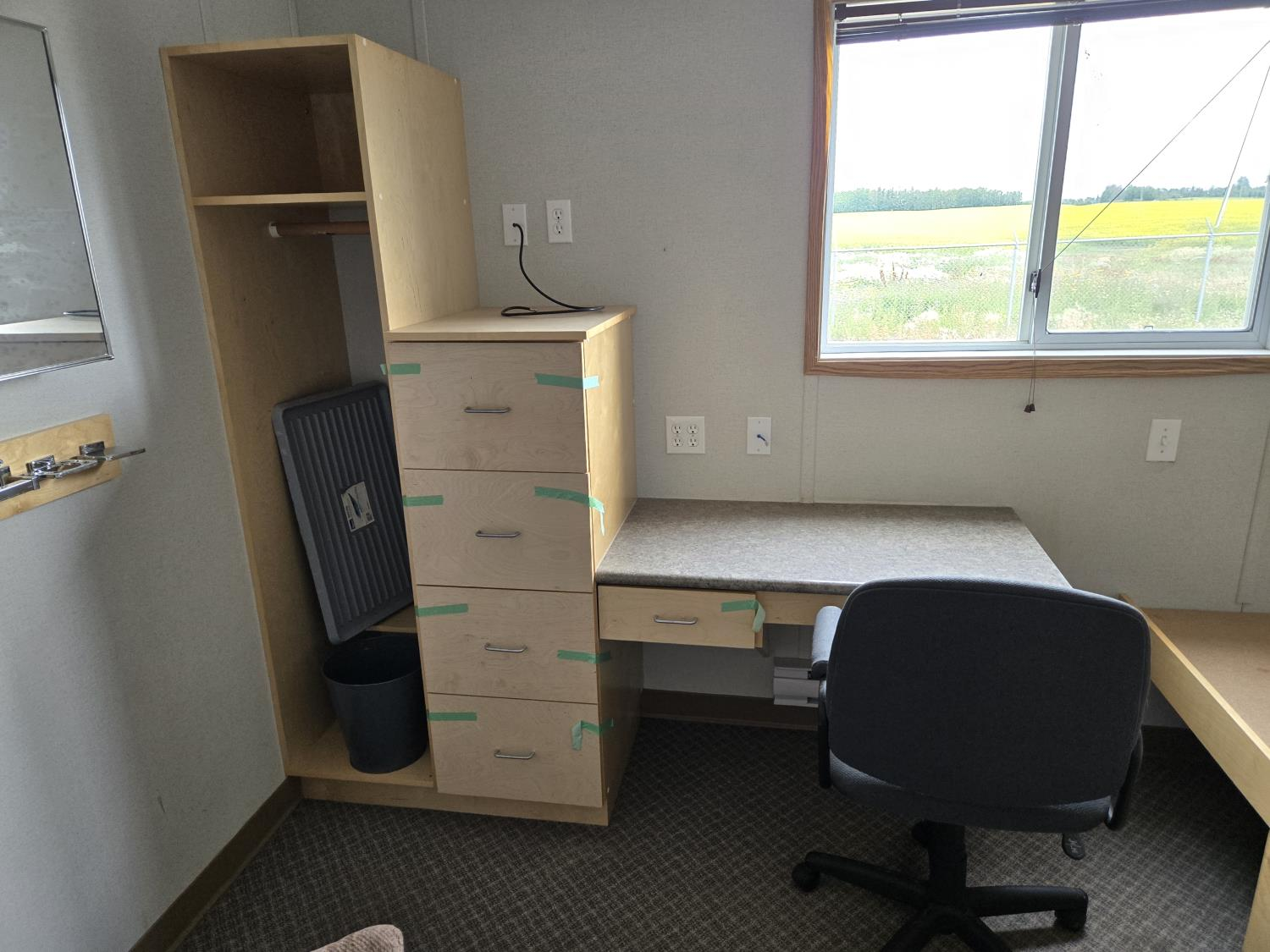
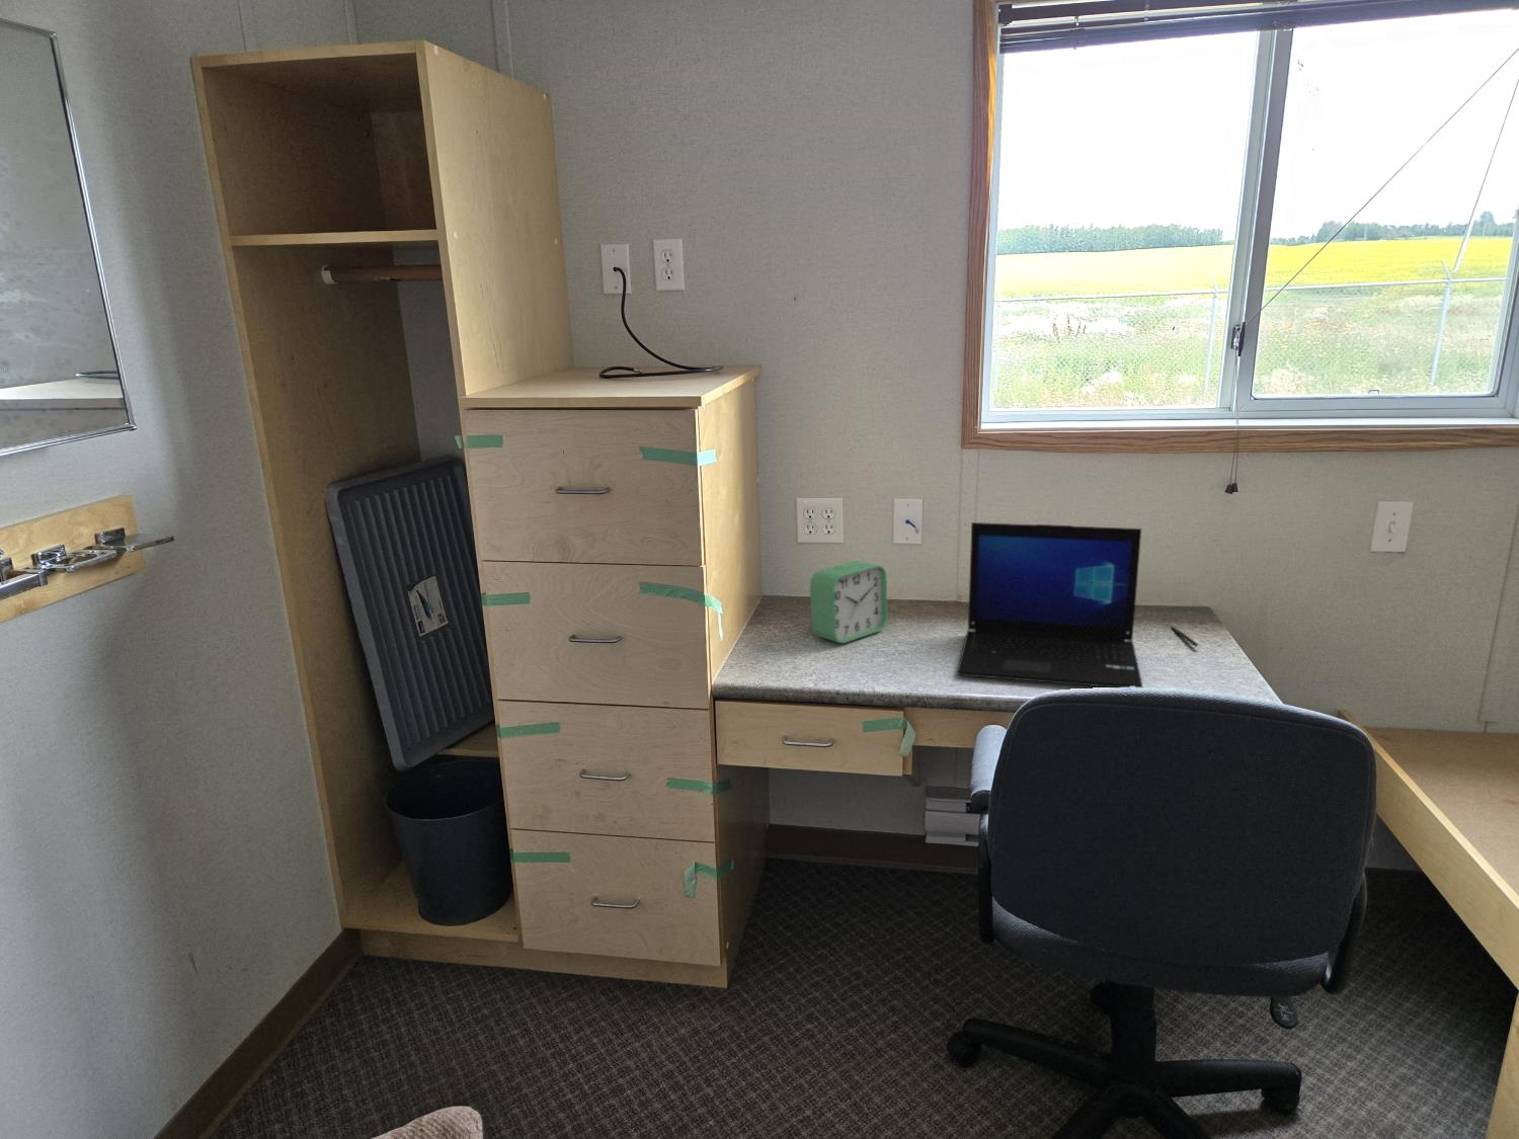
+ alarm clock (849, 601)
+ pen (1183, 635)
+ laptop (1050, 601)
